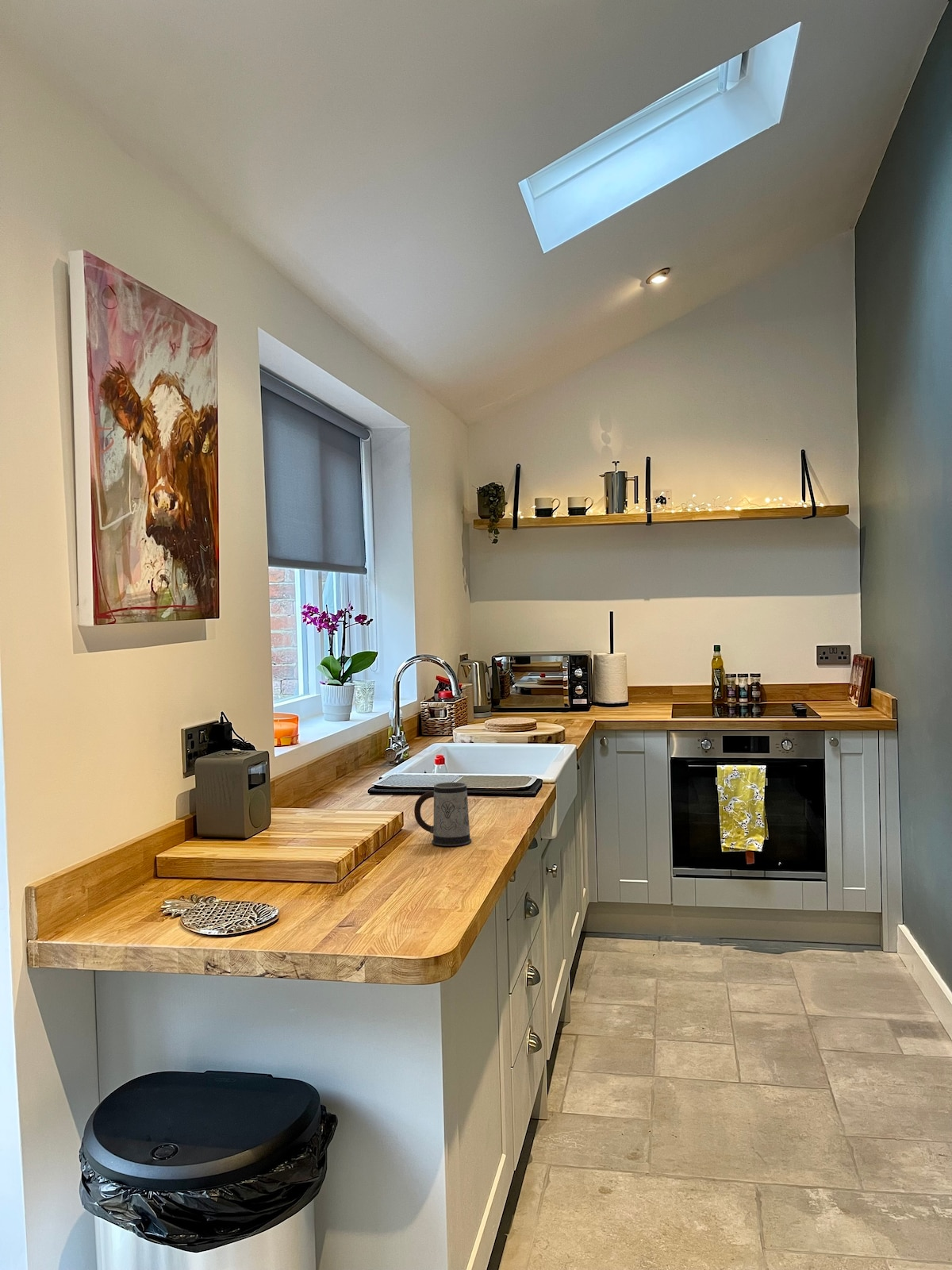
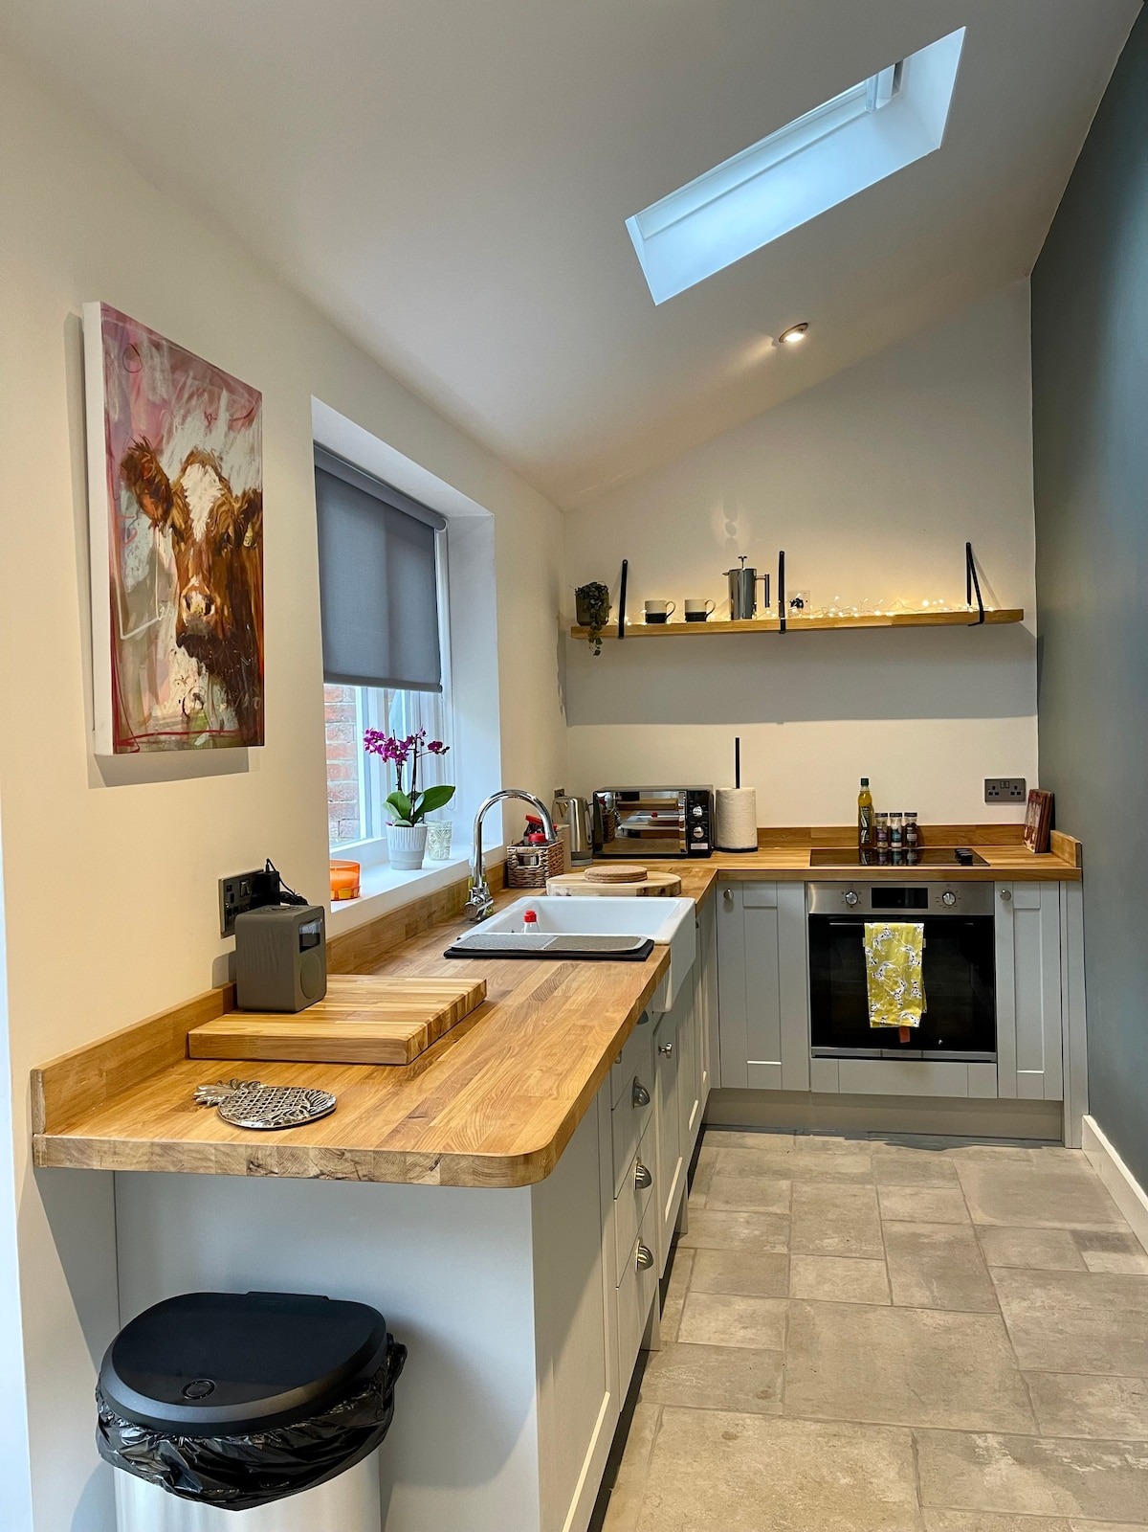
- mug (442, 813)
